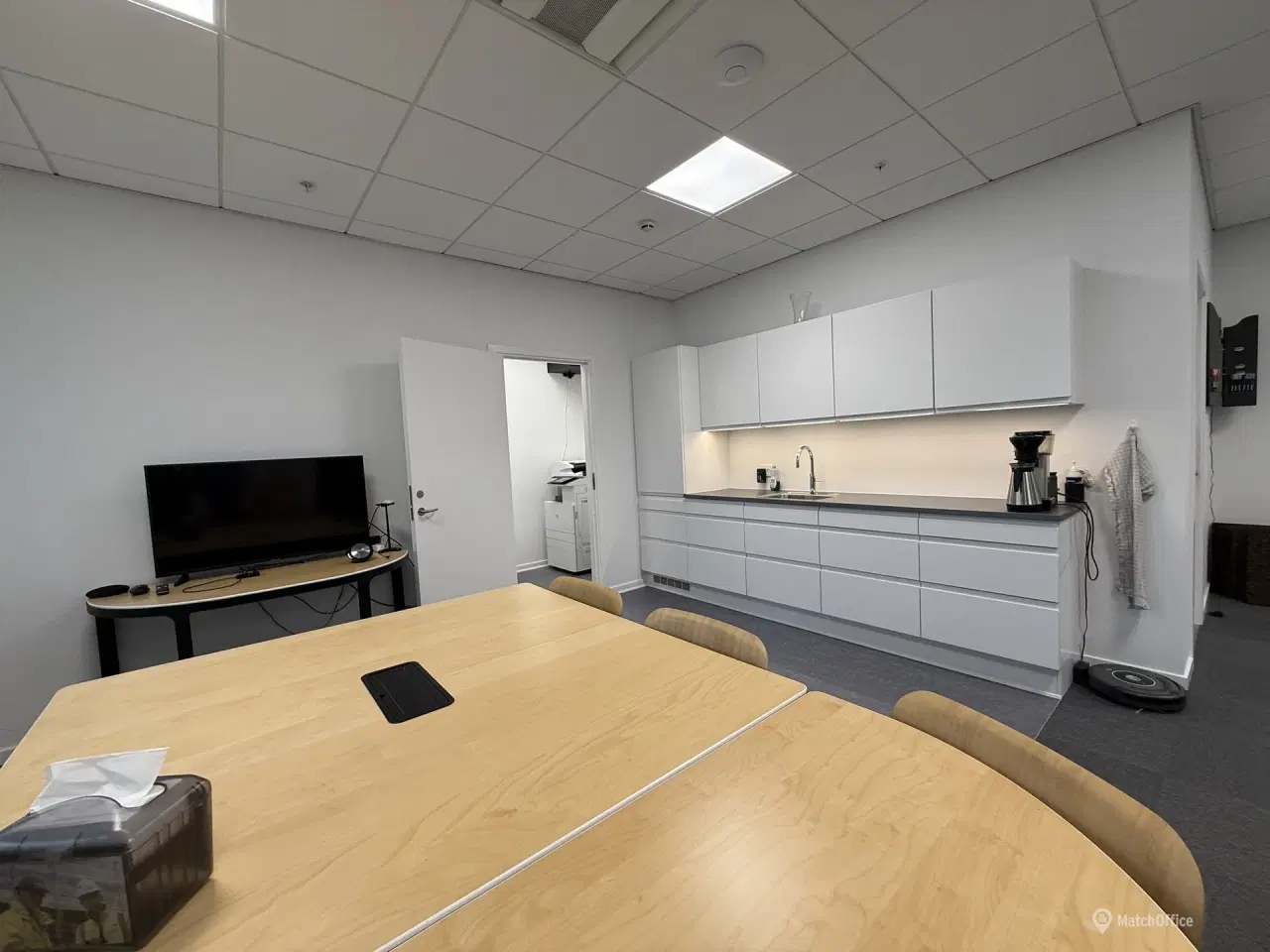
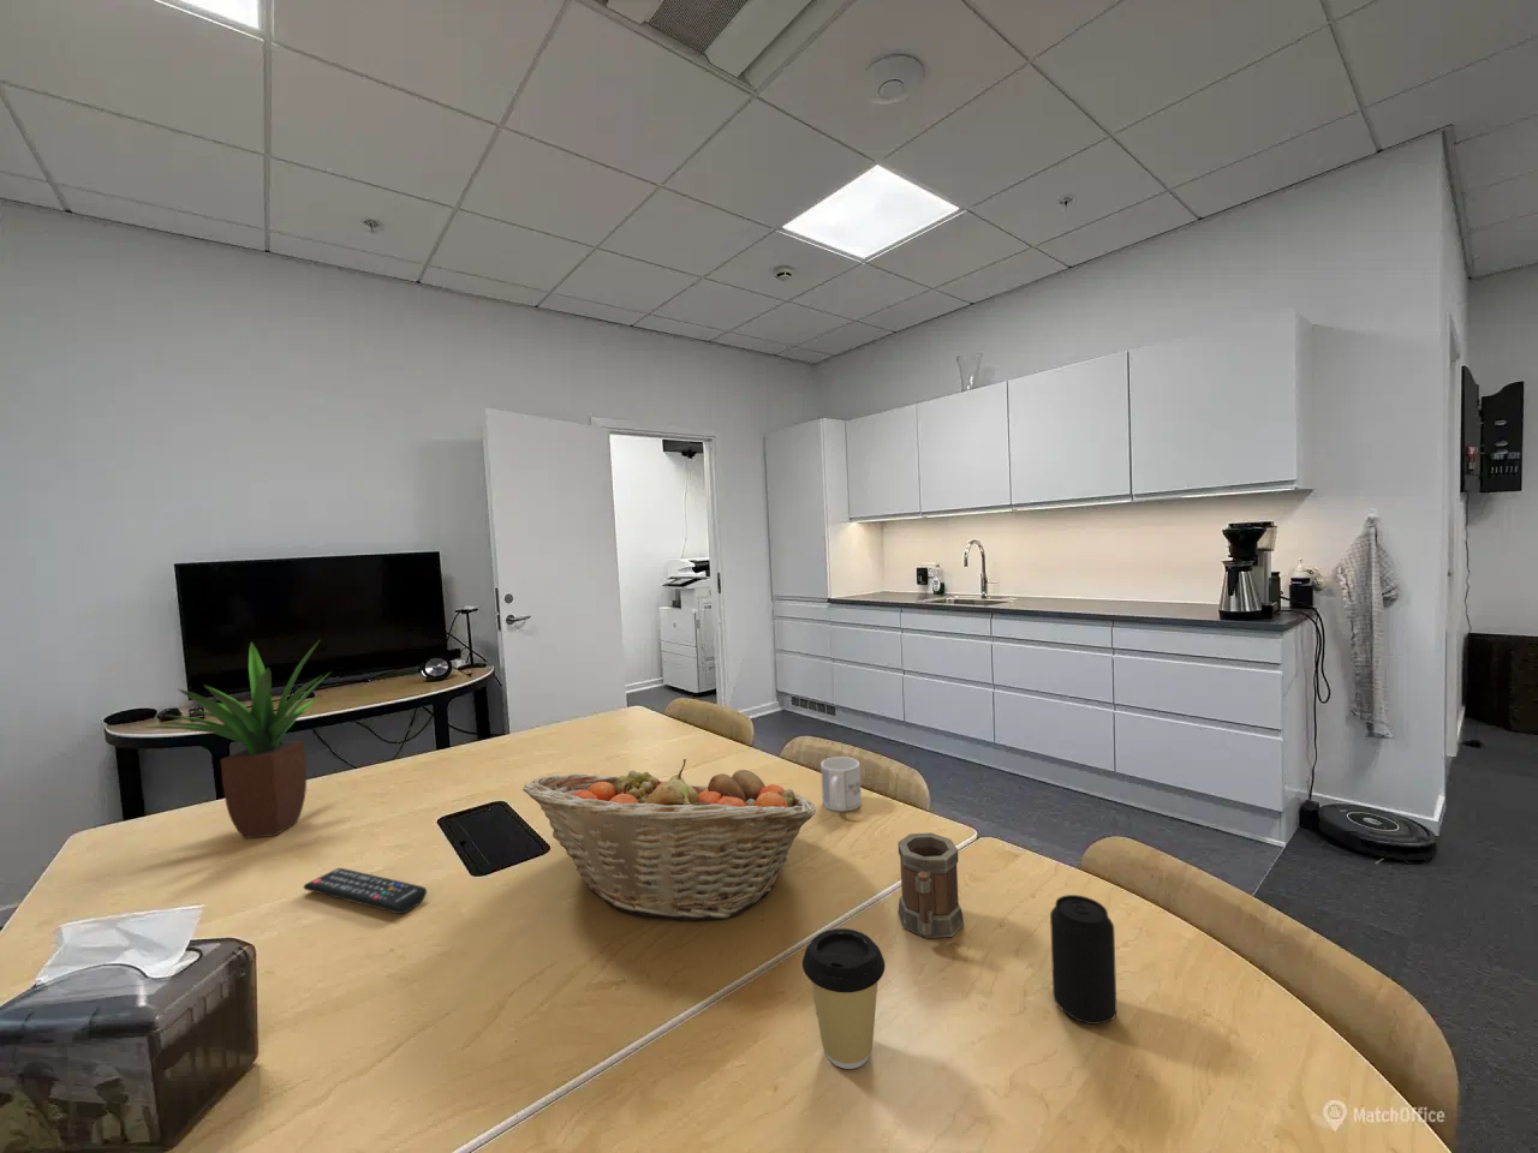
+ mug (839, 786)
+ fruit basket (671, 816)
+ mug (928, 887)
+ remote control (365, 890)
+ coffee cup (845, 997)
+ beverage can (1083, 957)
+ potted plant (258, 735)
